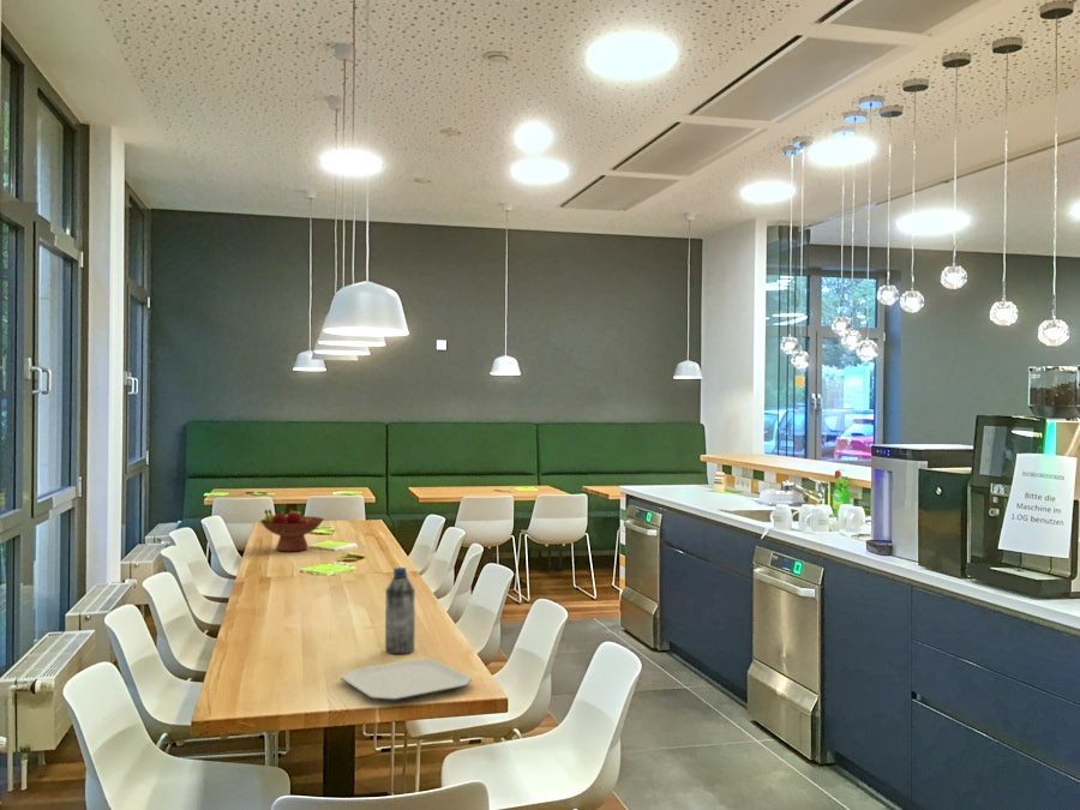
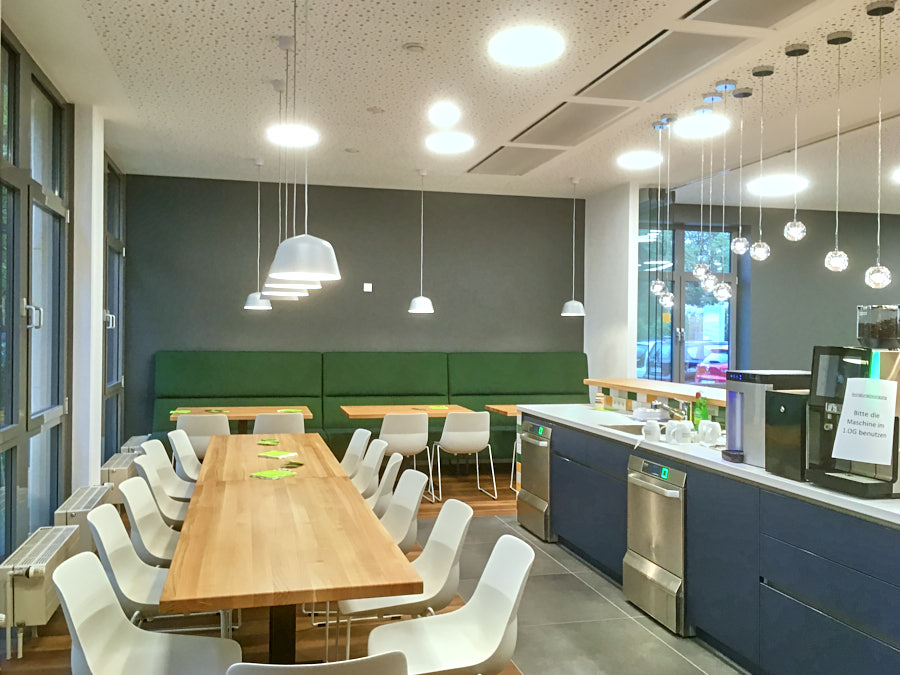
- plate (406, 680)
- water bottle (400, 610)
- fruit bowl (292, 528)
